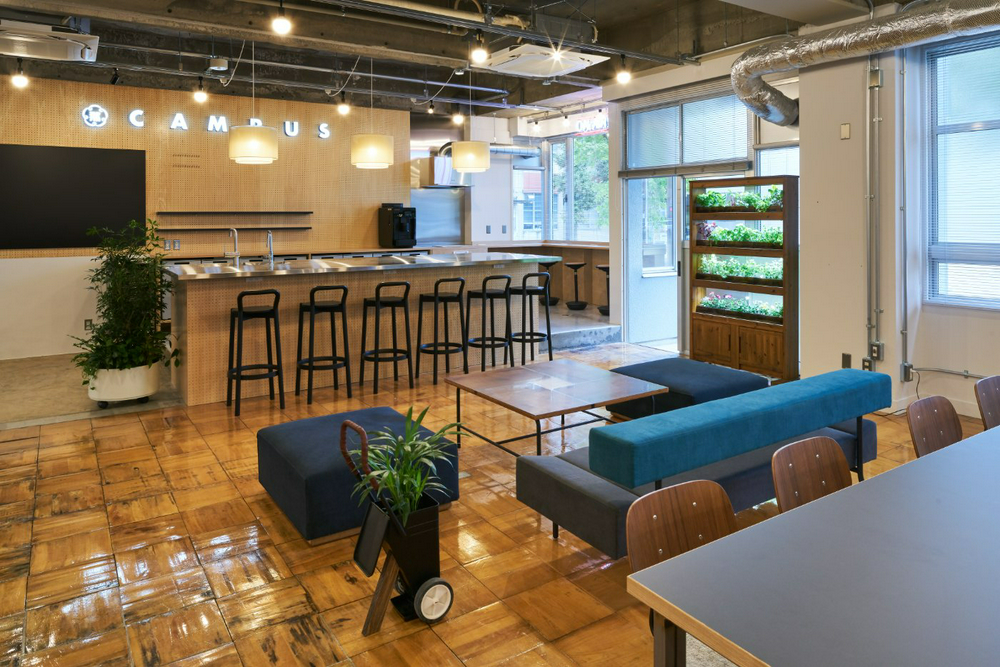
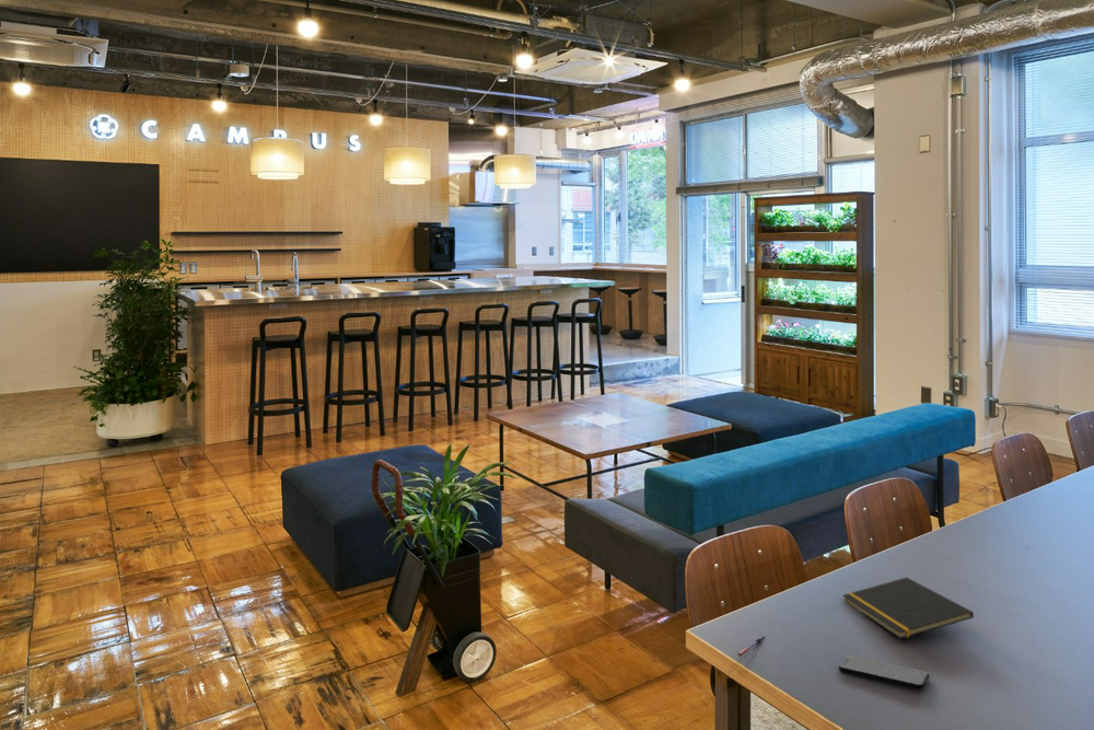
+ notepad (904, 605)
+ smartphone (883, 671)
+ pen (753, 644)
